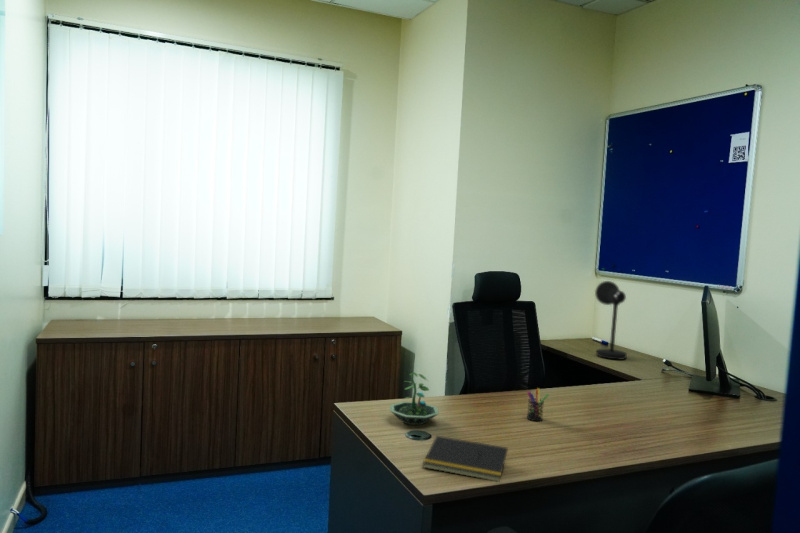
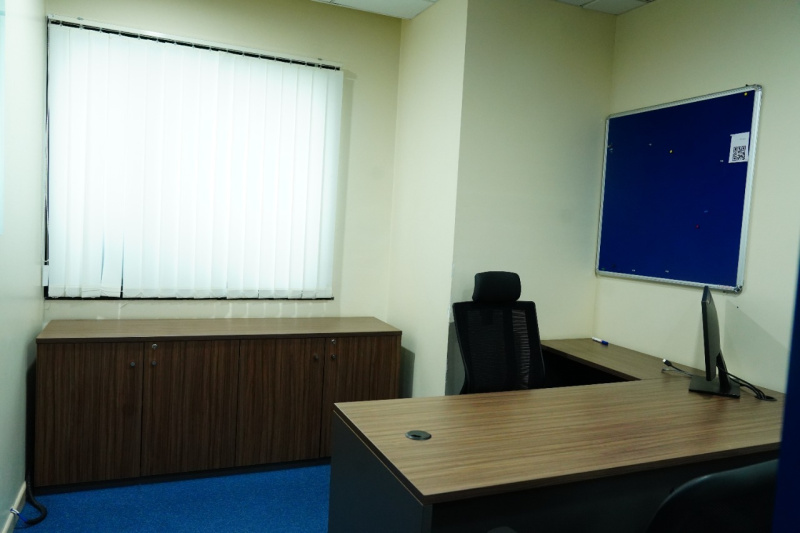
- notepad (466, 457)
- pen holder (537, 403)
- desk lamp (612, 318)
- terrarium (414, 382)
